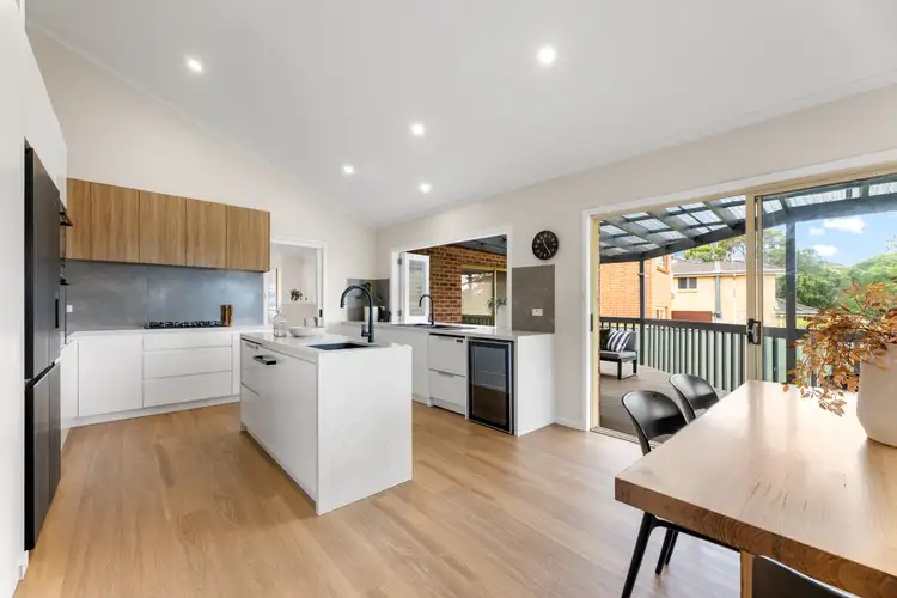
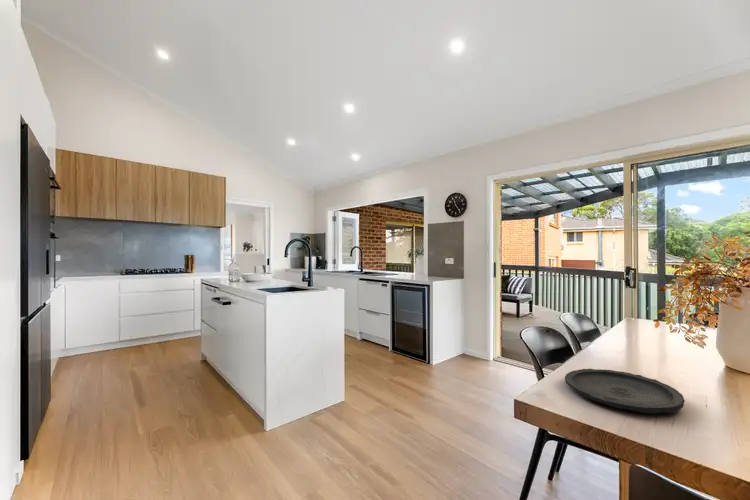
+ plate (619, 388)
